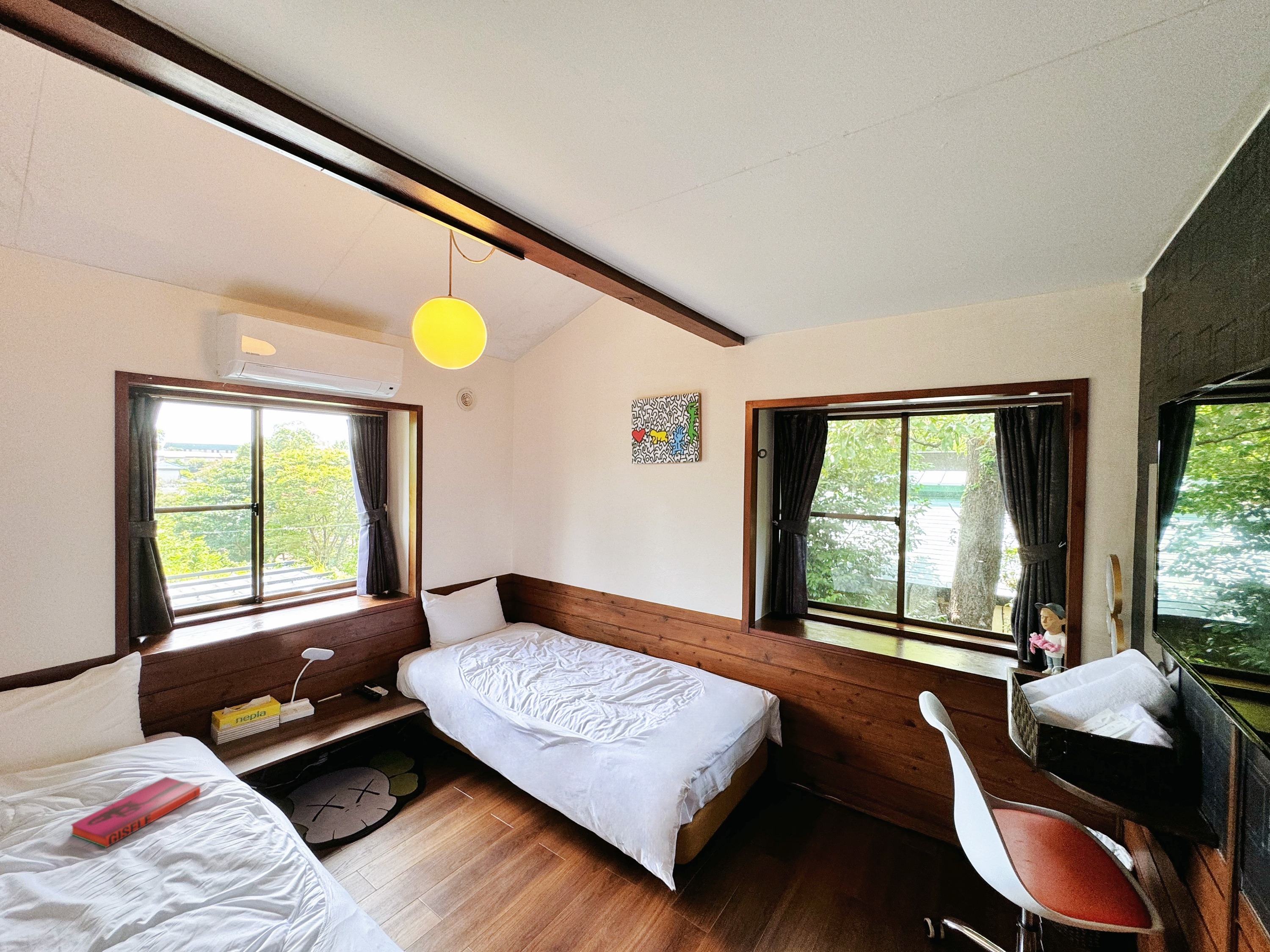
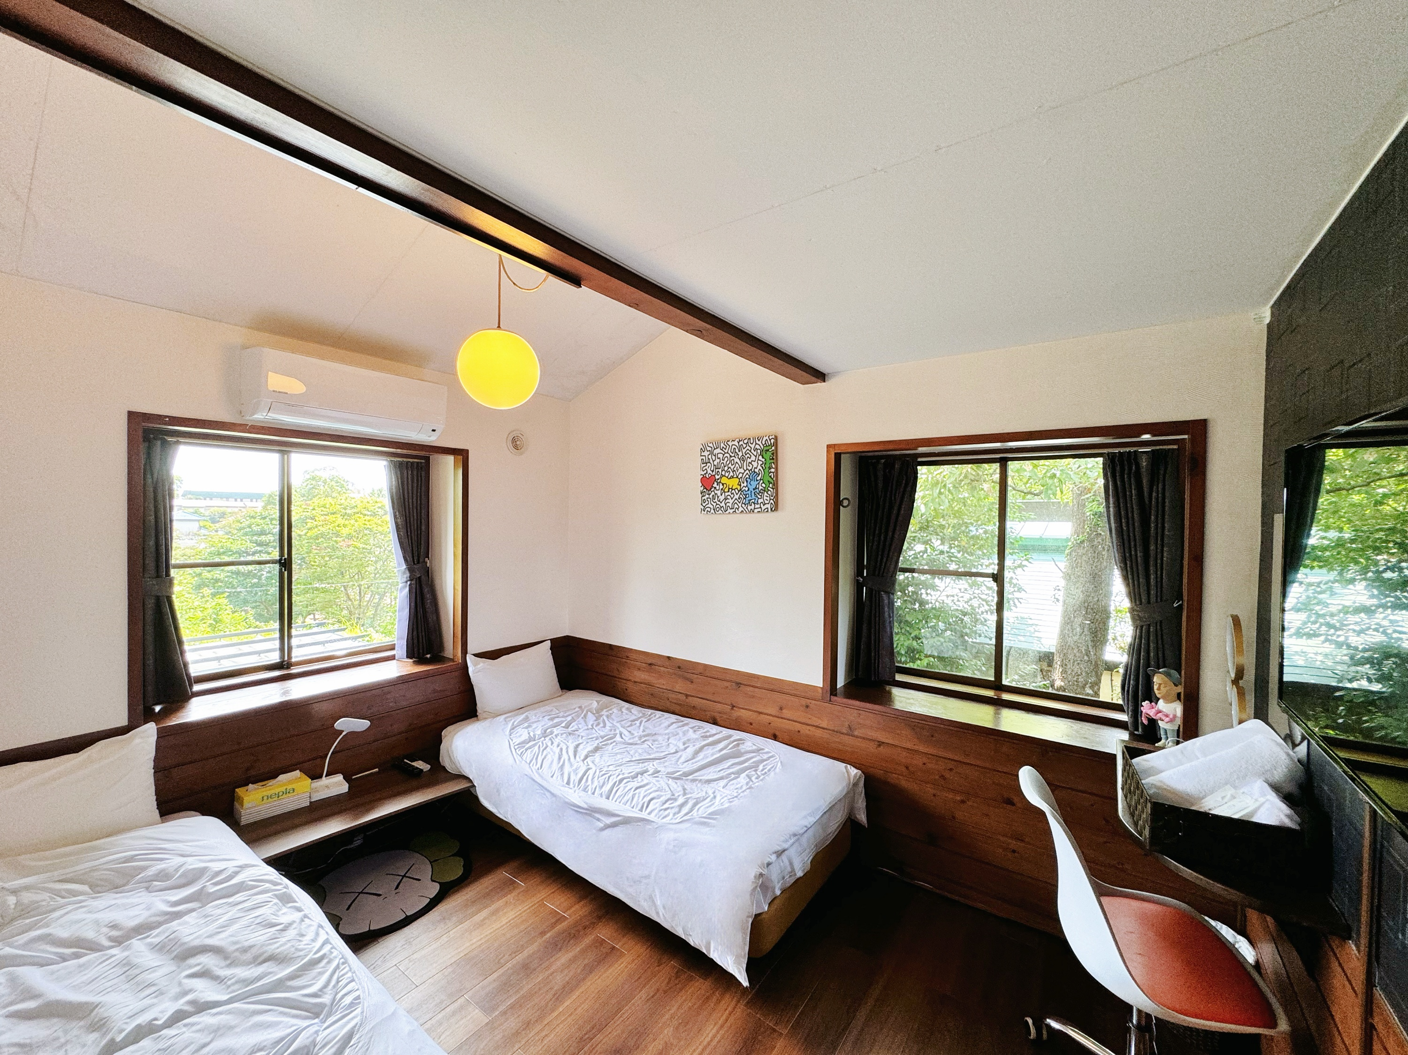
- hardback book (139, 809)
